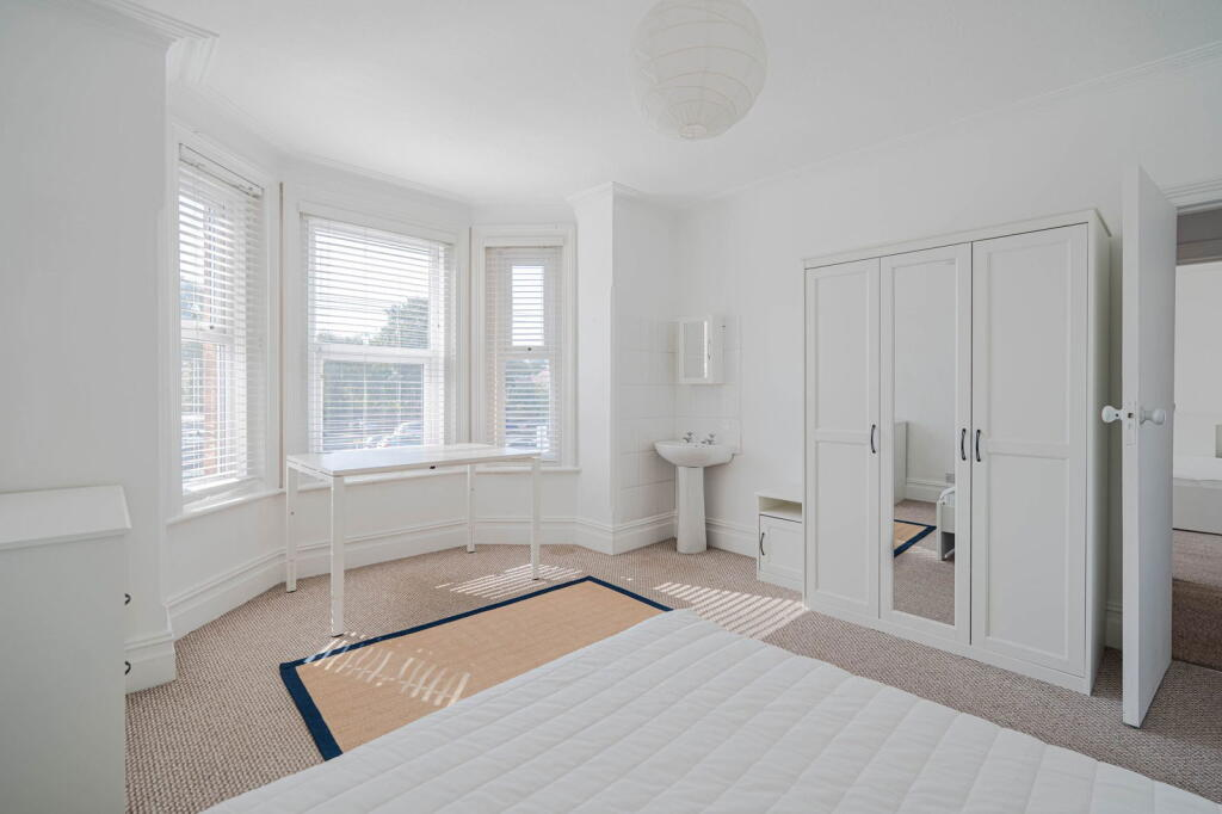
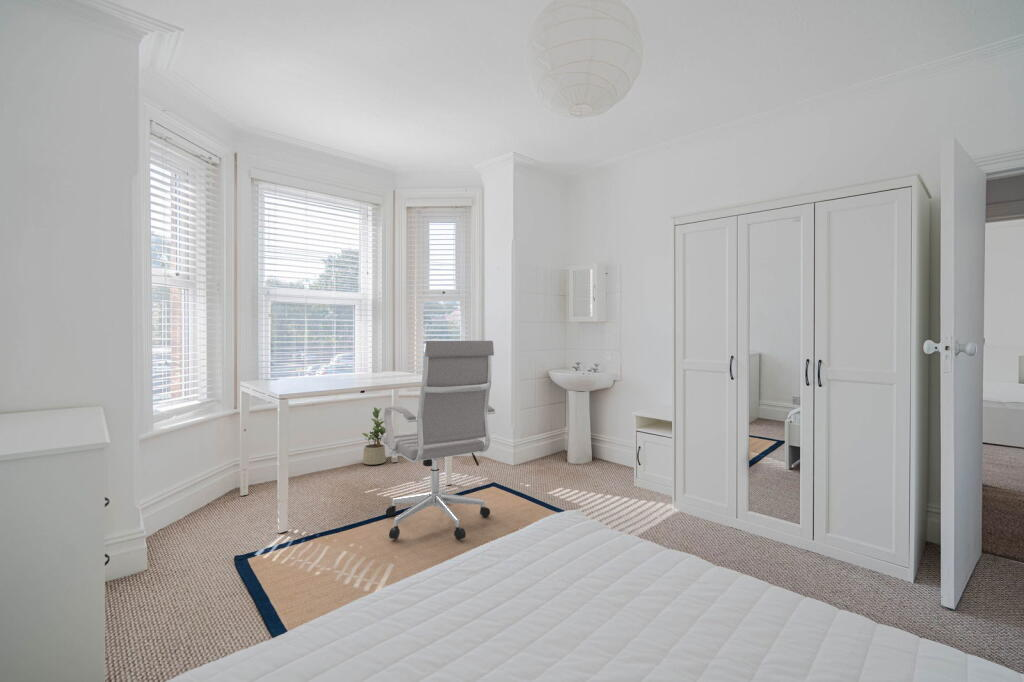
+ potted plant (374, 434)
+ chair (437, 432)
